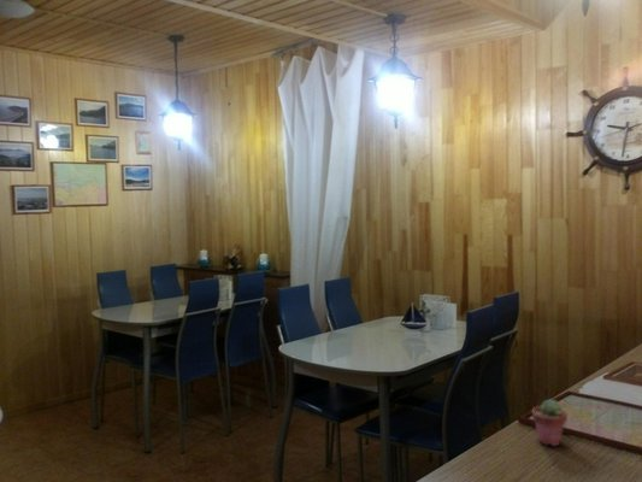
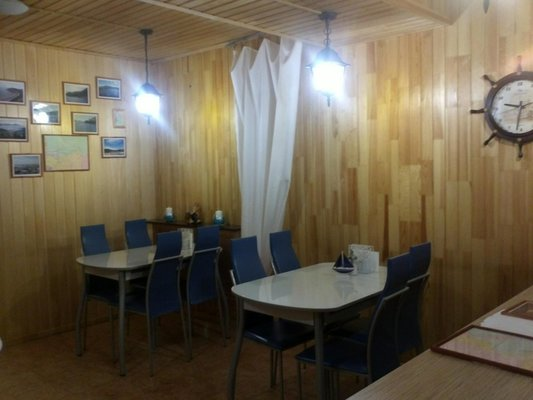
- potted succulent (549, 419)
